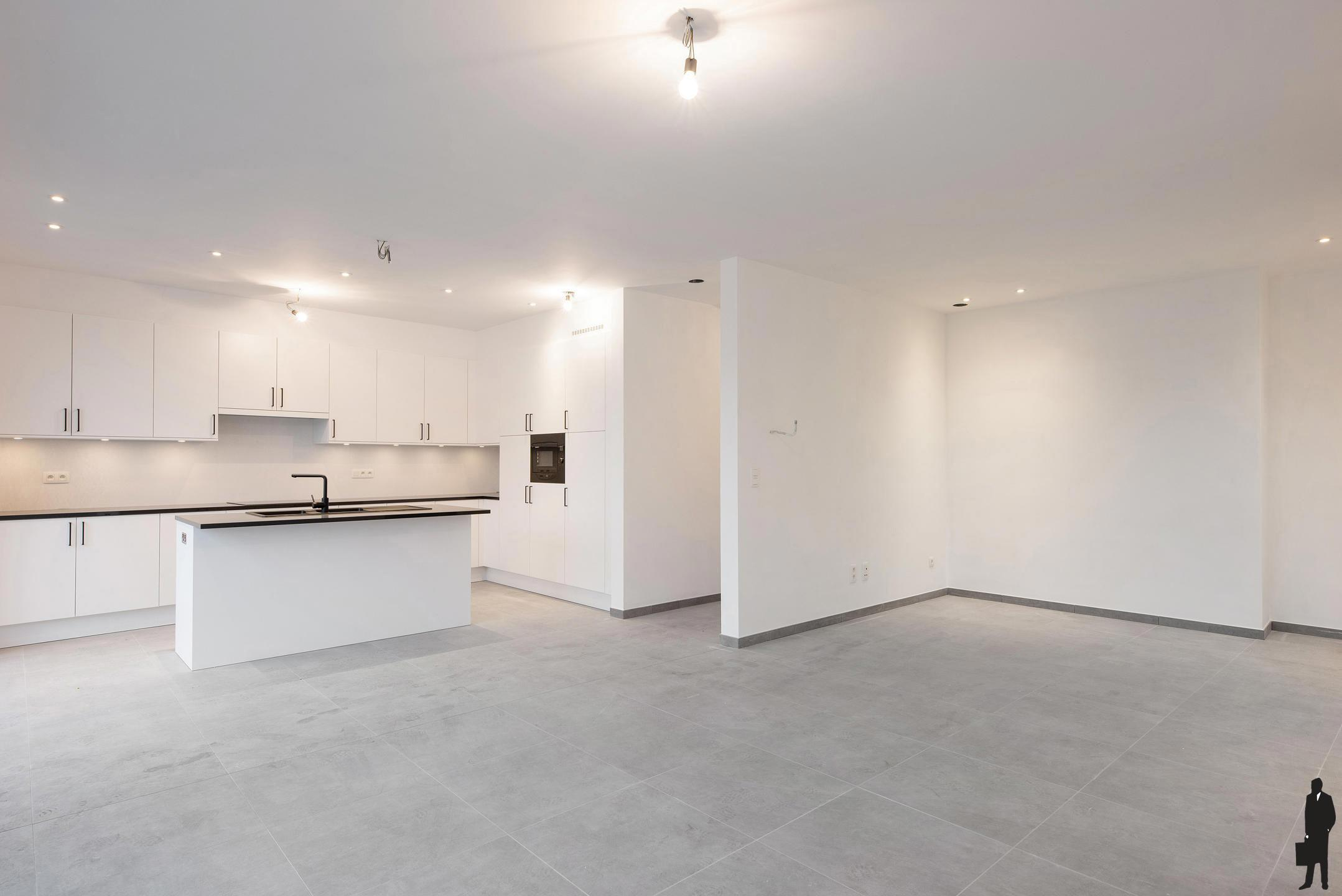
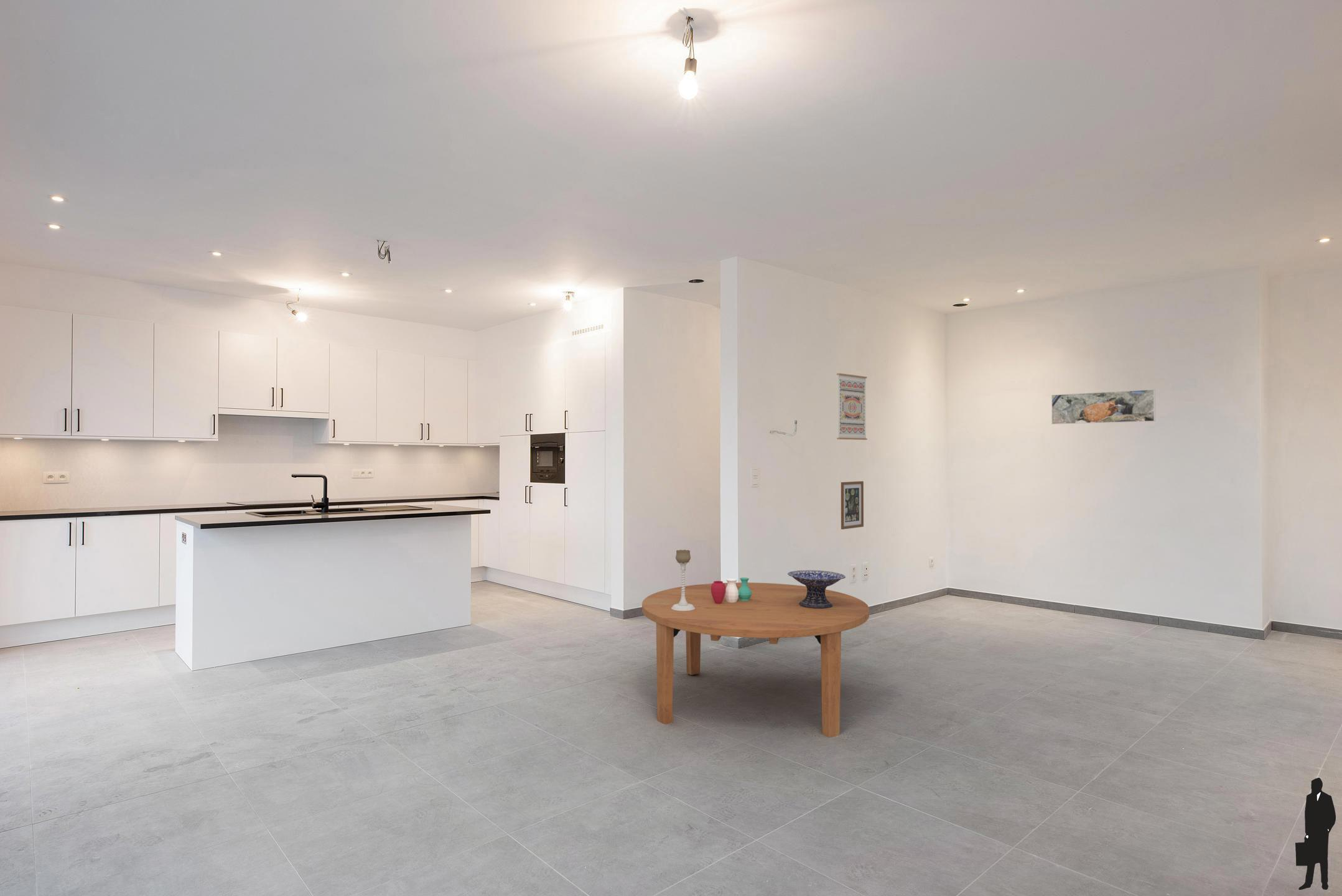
+ decorative bowl (816, 589)
+ wall art (852, 407)
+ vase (731, 590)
+ dining table (753, 637)
+ candle holder (683, 579)
+ wall art (852, 505)
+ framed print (1101, 408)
